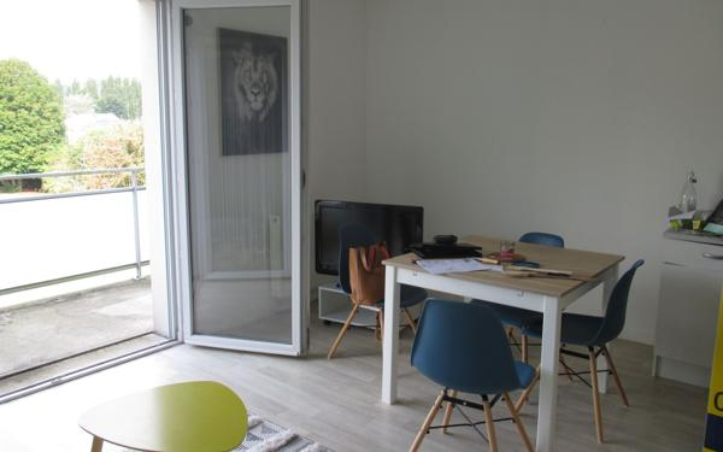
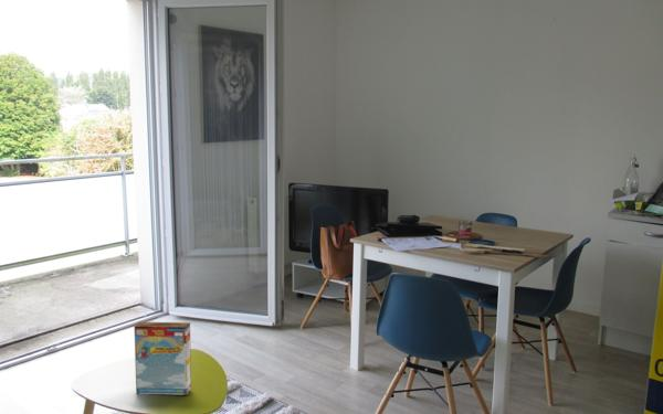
+ cereal box (162, 358)
